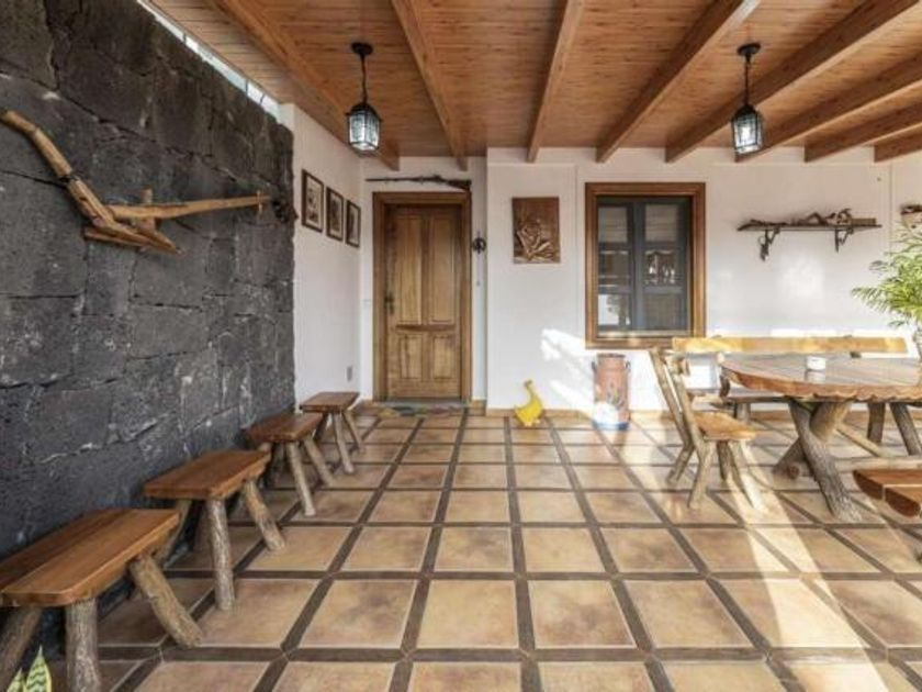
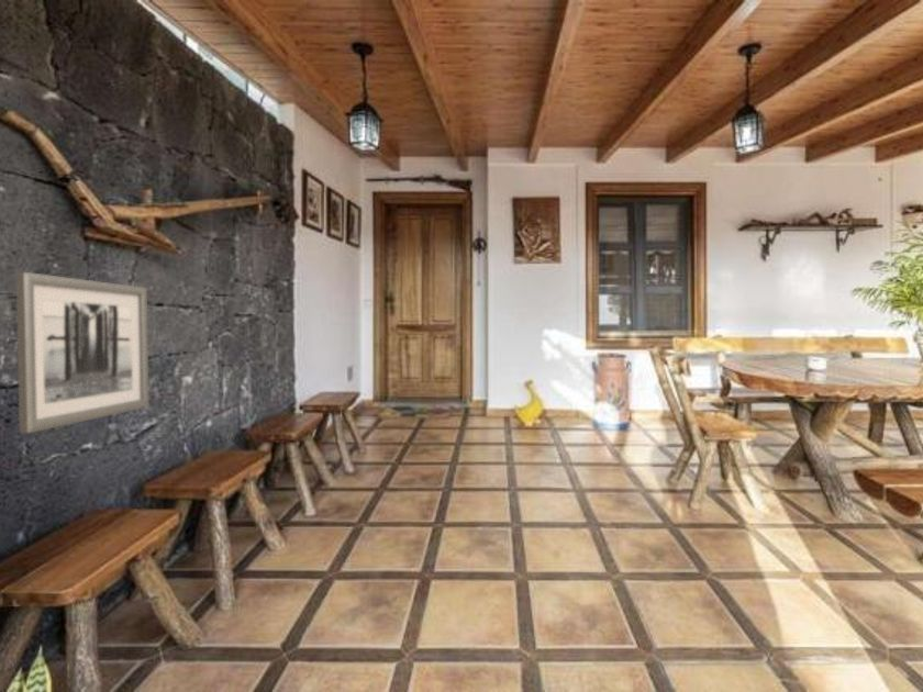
+ wall art (92, 349)
